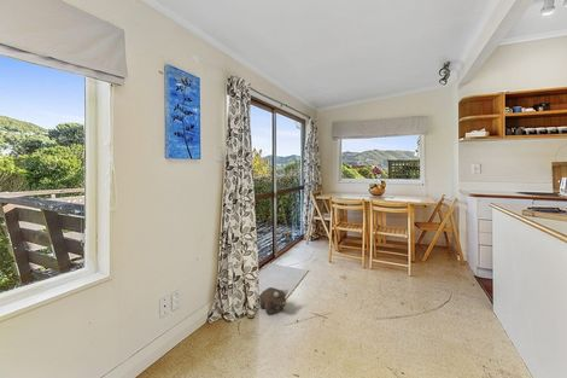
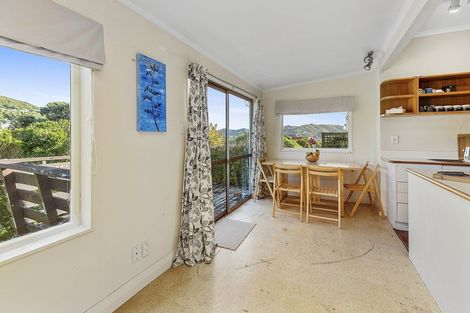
- plush toy (273, 298)
